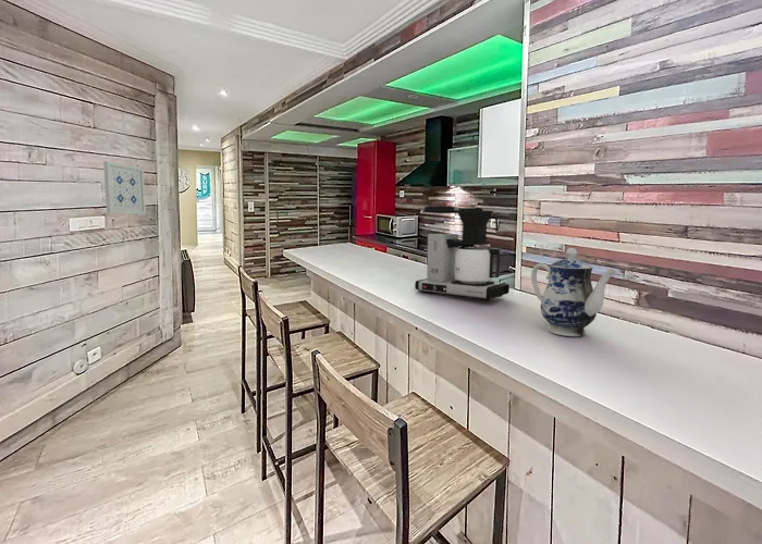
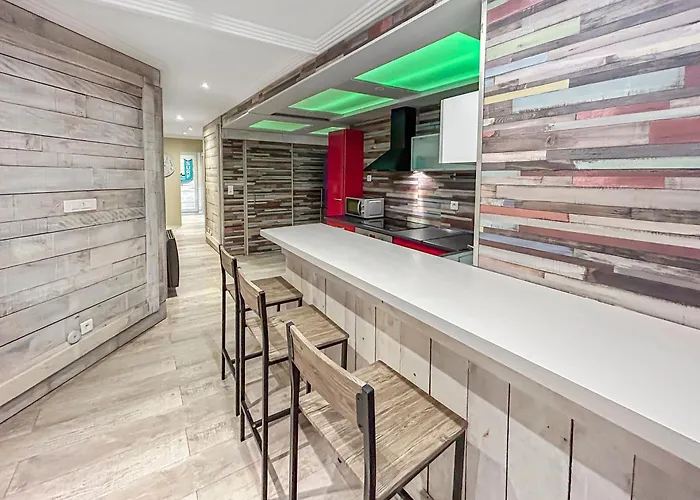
- wall art (125, 189)
- teapot (568, 290)
- coffee maker (462, 251)
